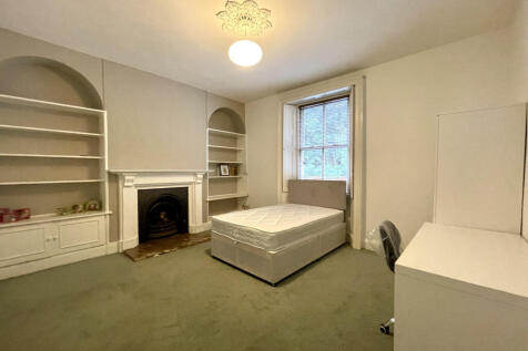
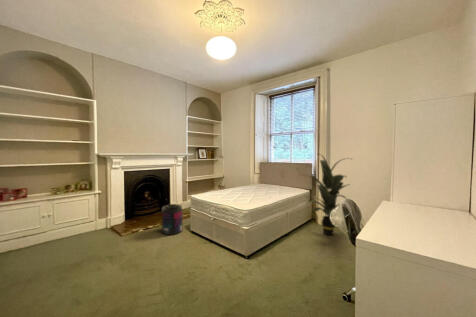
+ supplement container (172, 218)
+ indoor plant (326, 193)
